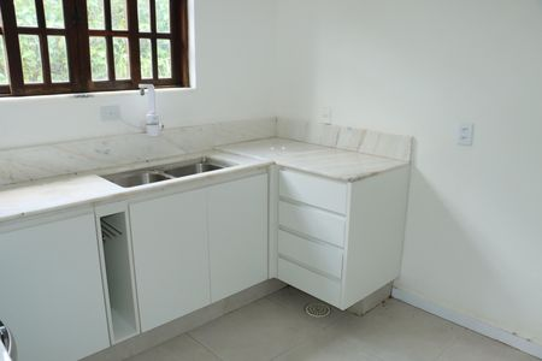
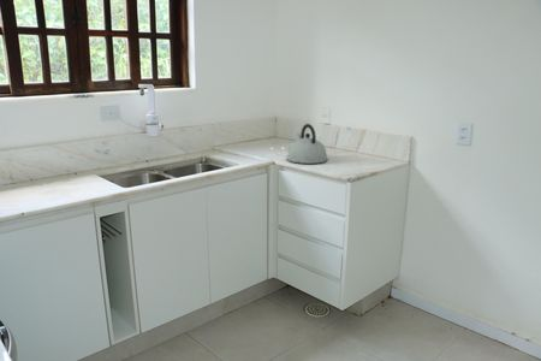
+ kettle (305, 141)
